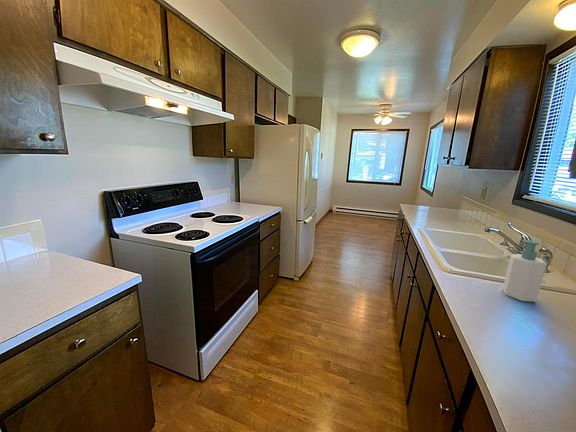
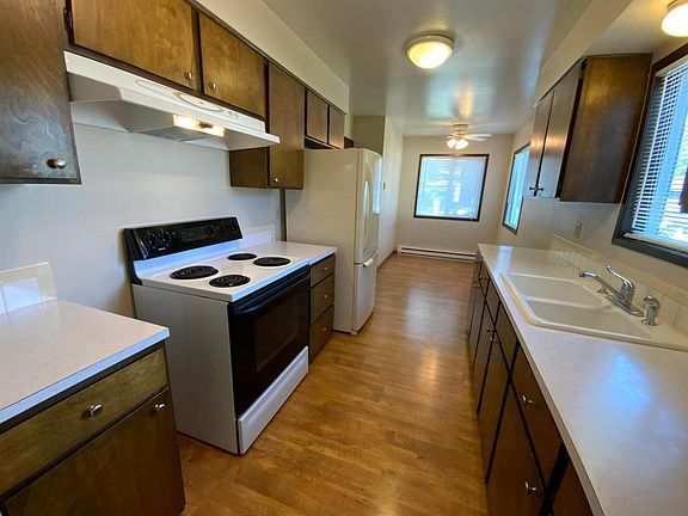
- soap bottle (525, 269)
